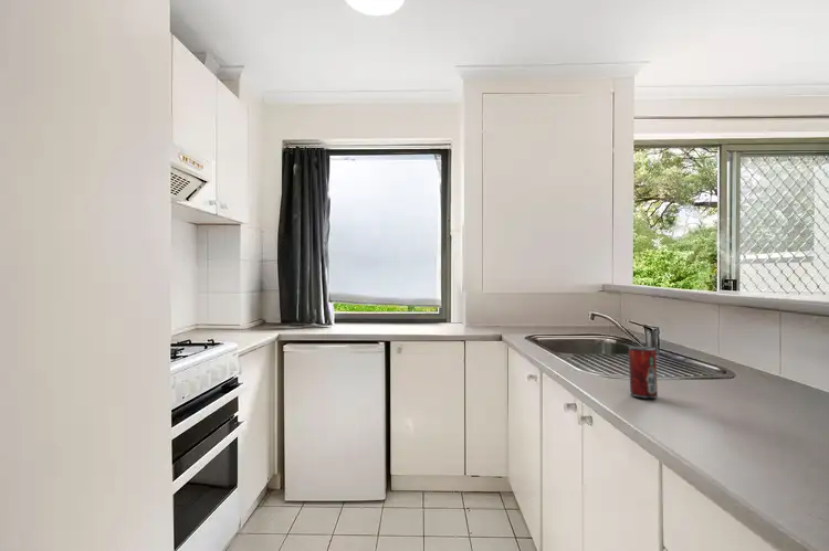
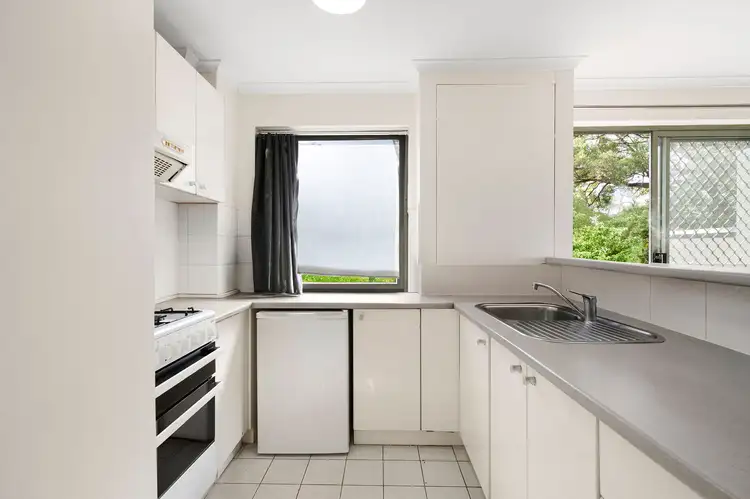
- beverage can (642, 371)
